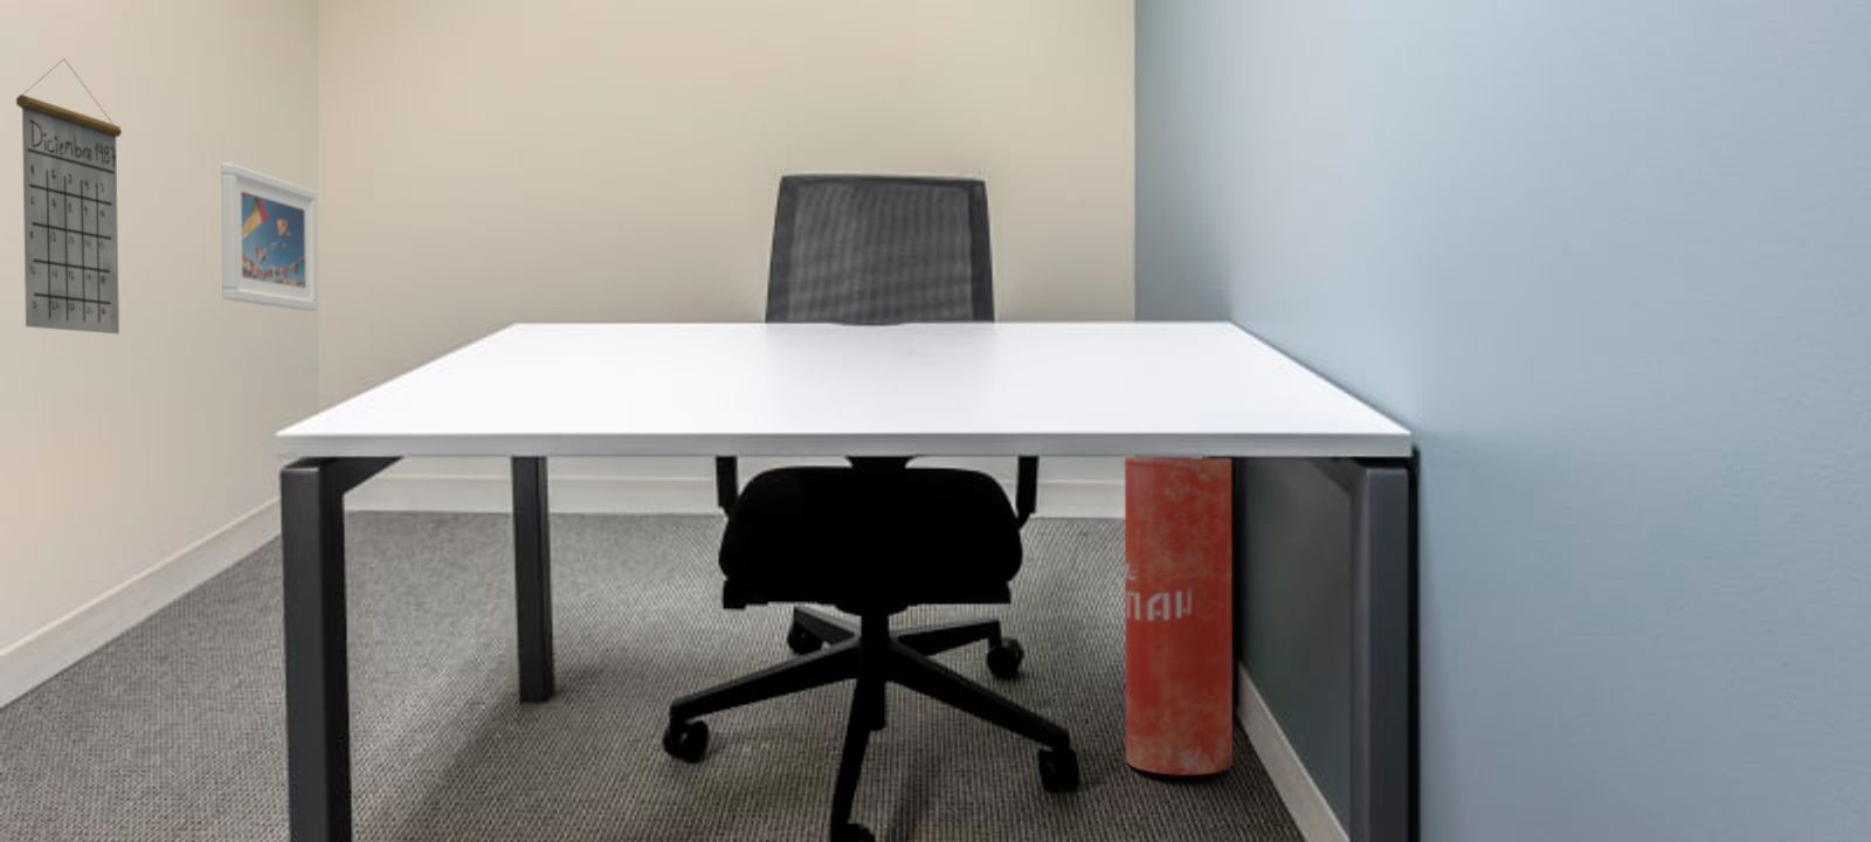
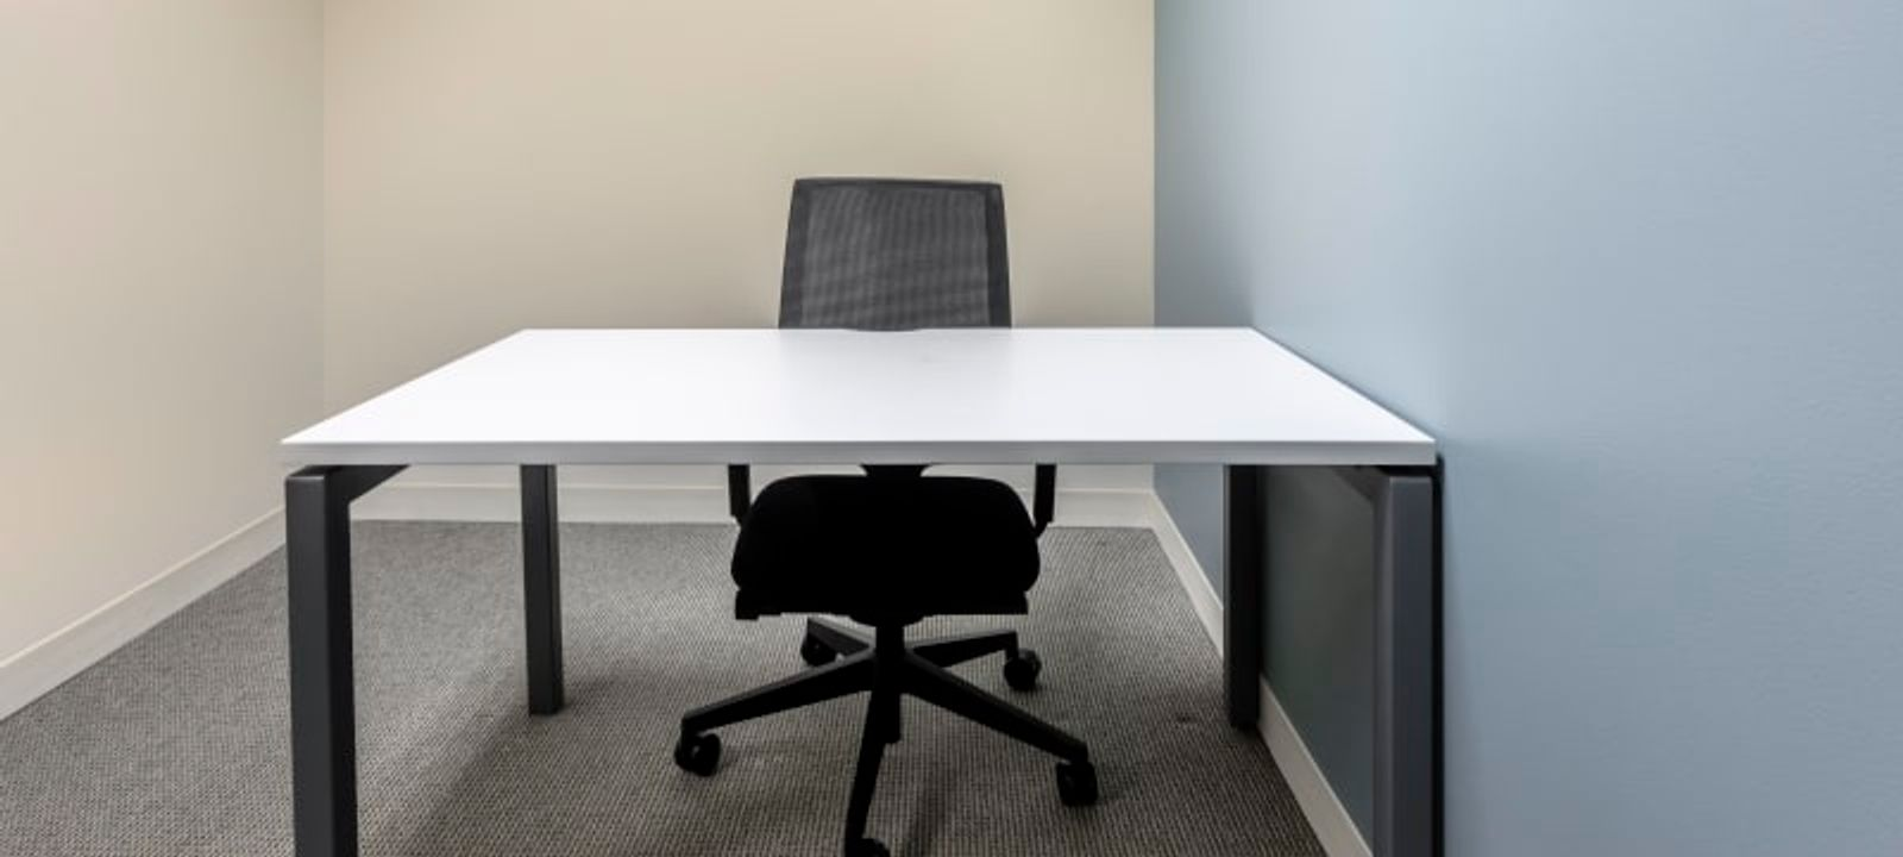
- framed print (272, 241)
- calendar (72, 194)
- fire extinguisher (1178, 570)
